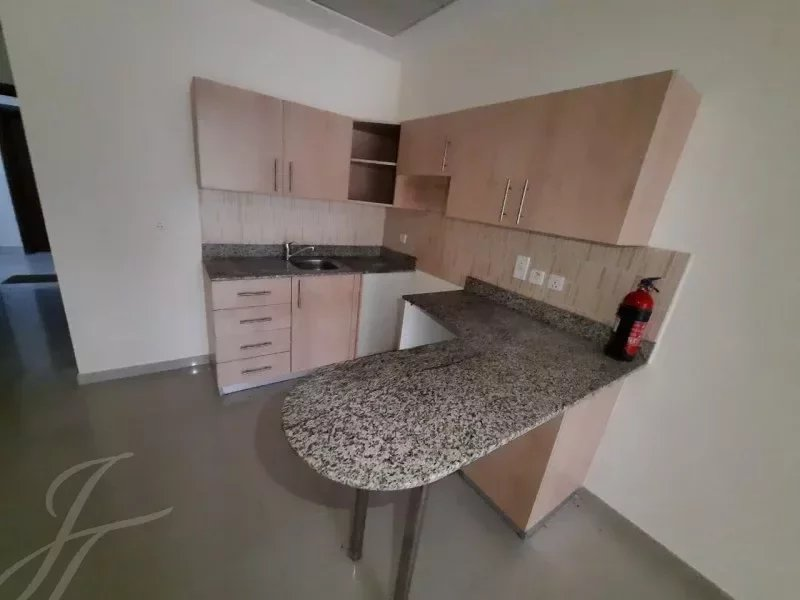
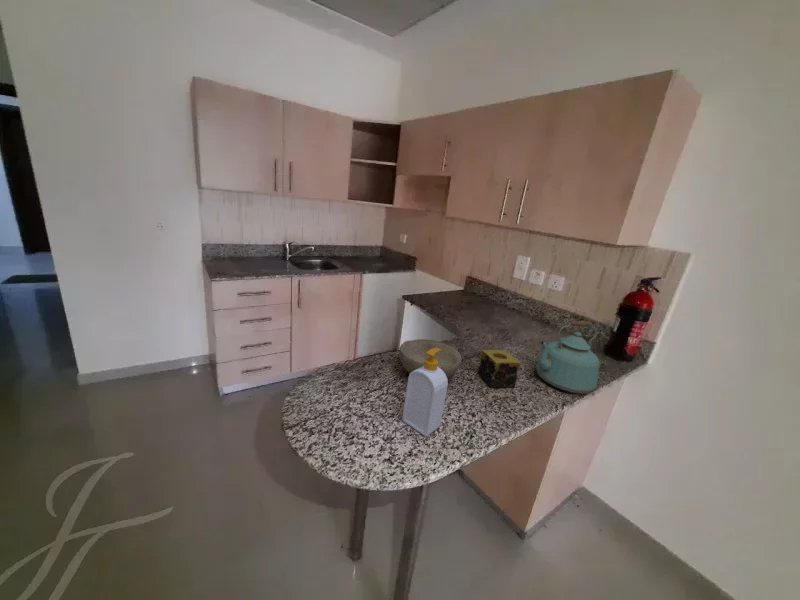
+ soap bottle (427, 388)
+ bowl (424, 361)
+ kettle (567, 351)
+ candle (498, 368)
